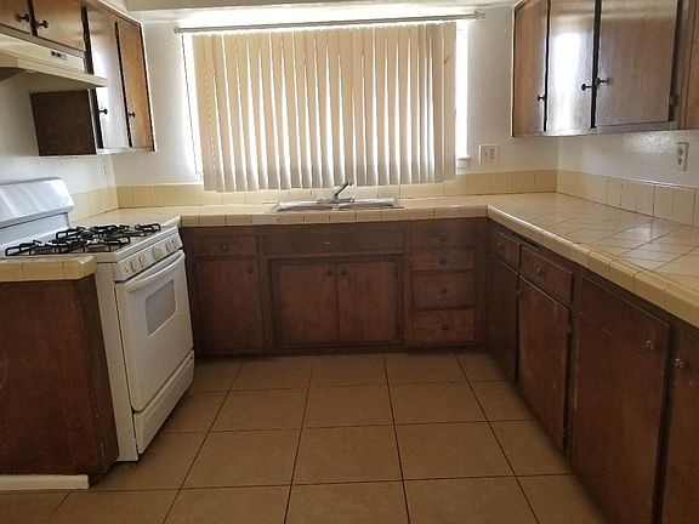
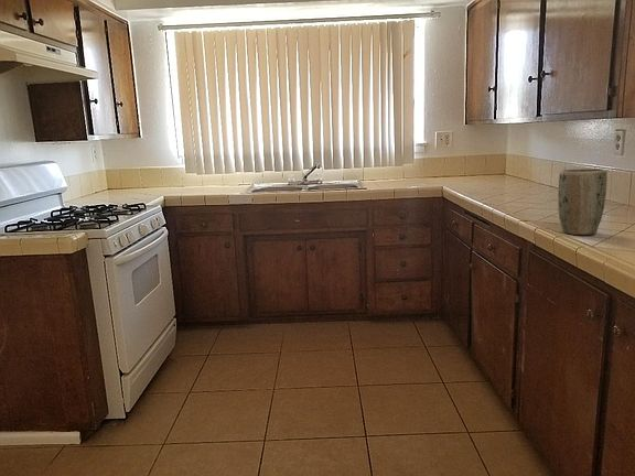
+ plant pot (581, 201)
